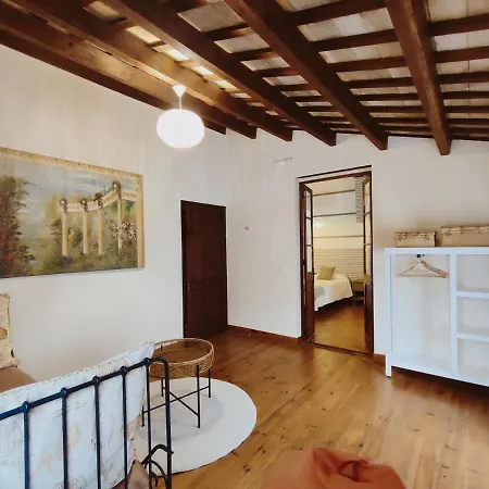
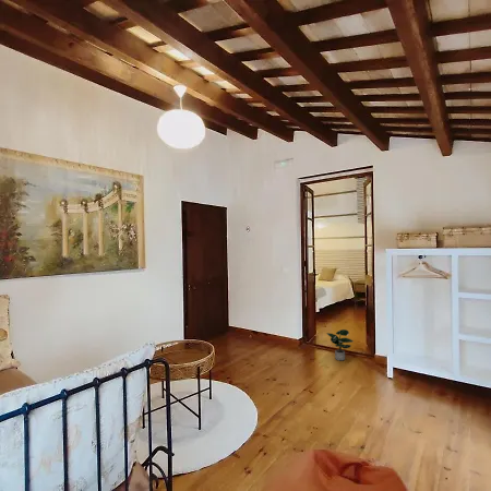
+ potted plant (340, 345)
